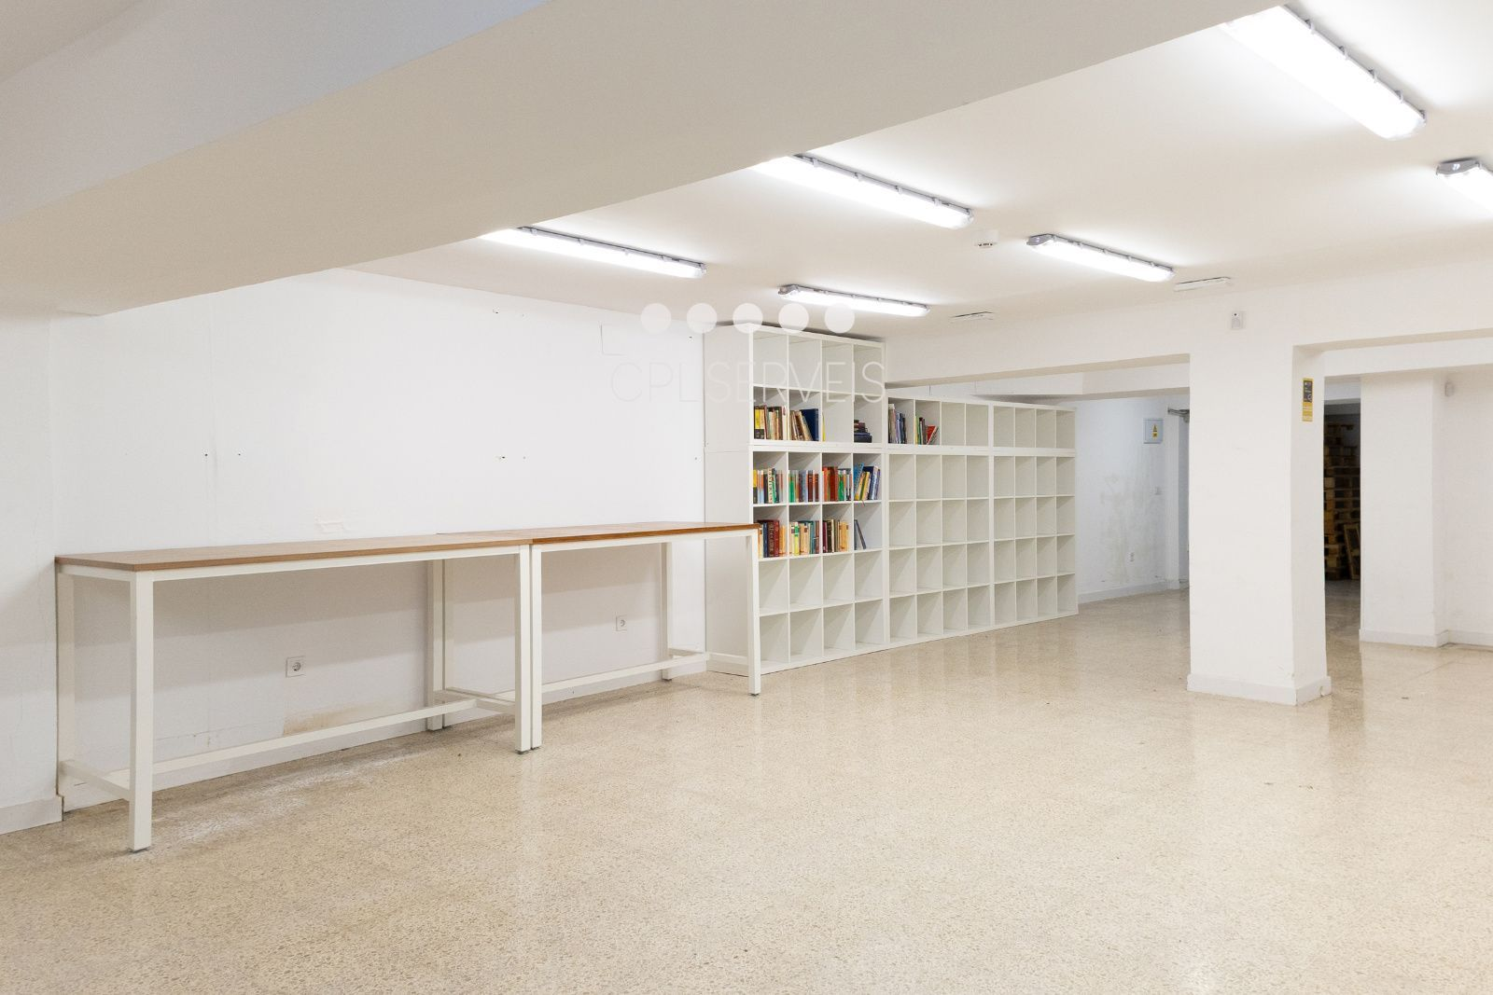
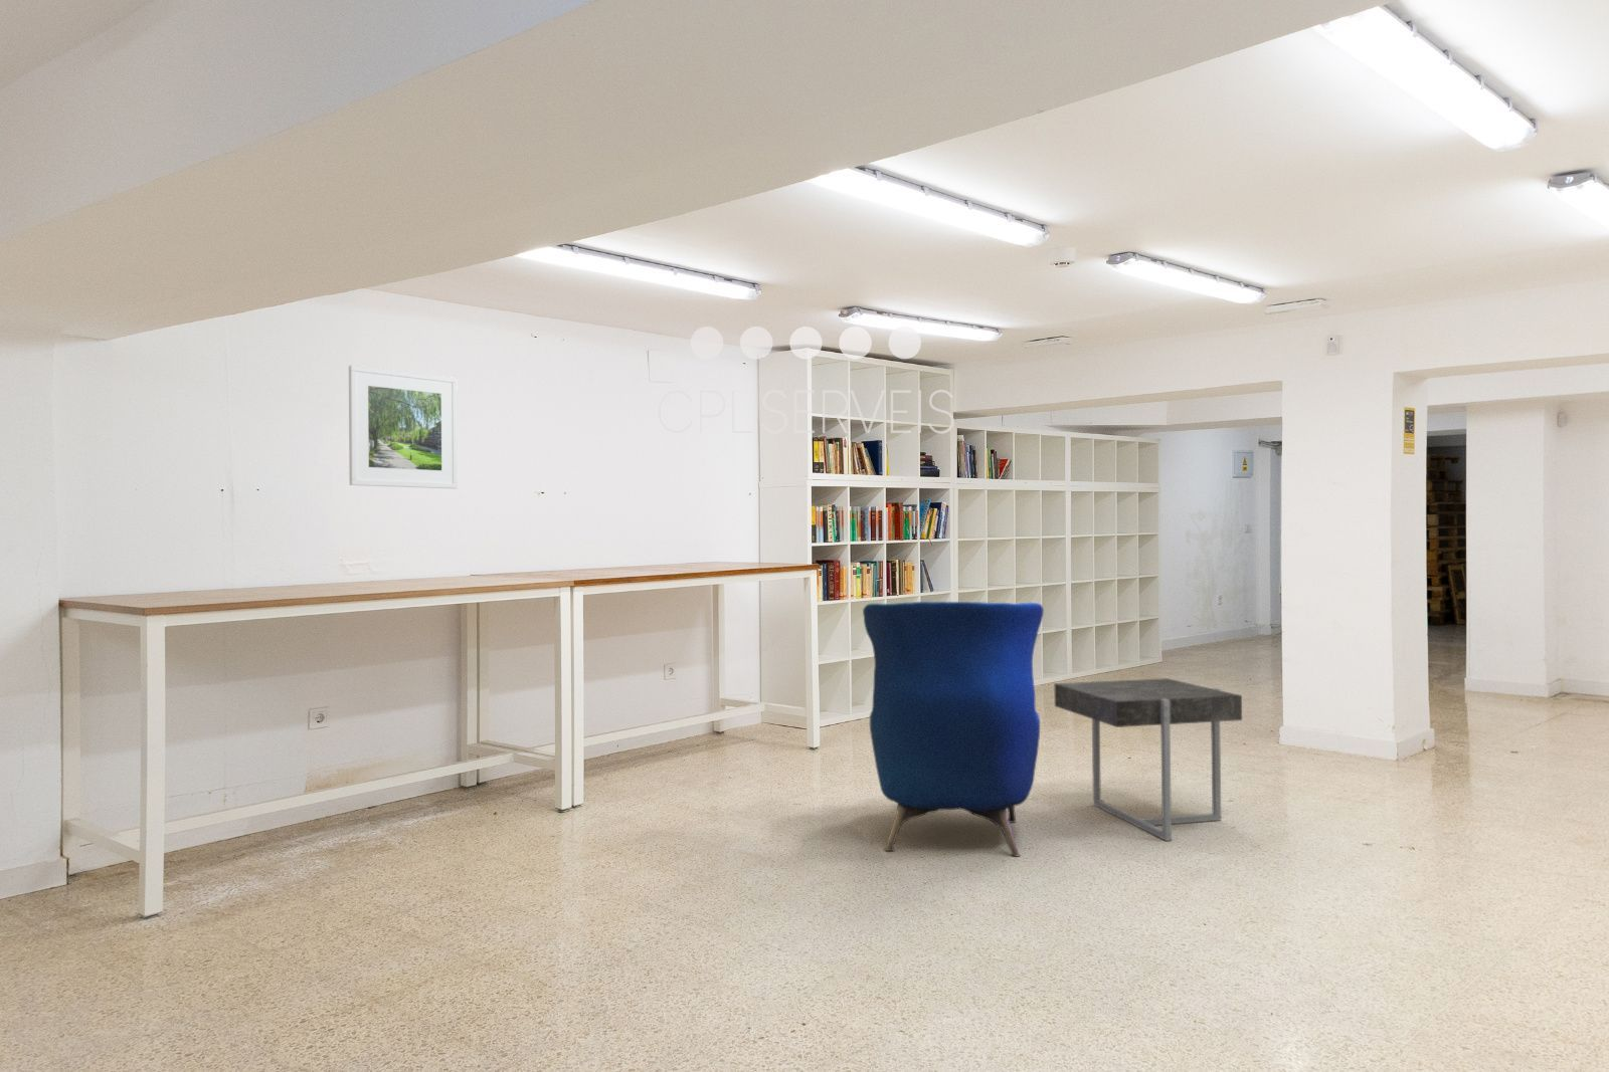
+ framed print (406, 430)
+ armchair (953, 715)
+ side table (1161, 754)
